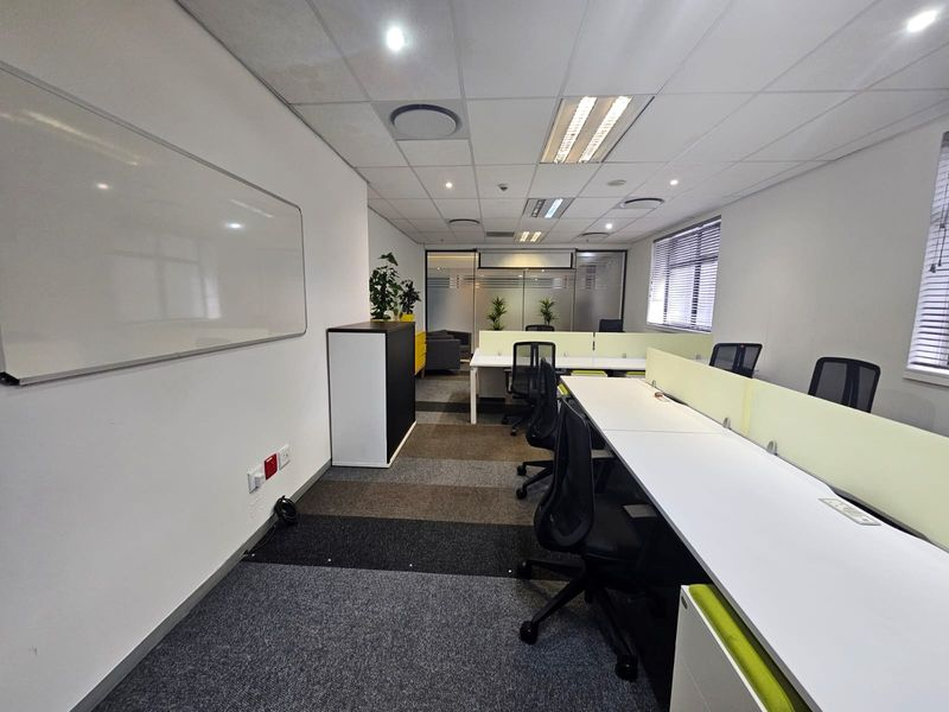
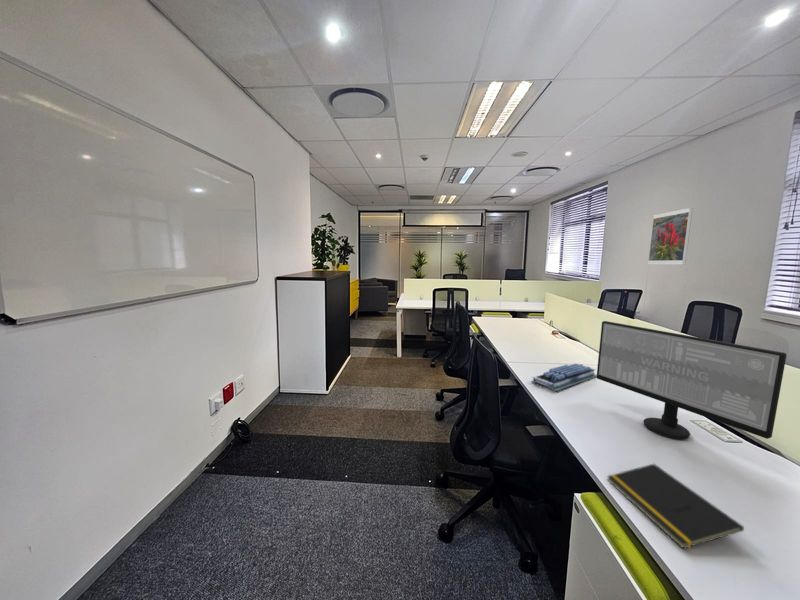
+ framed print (668, 238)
+ computer monitor (671, 382)
+ notepad (666, 500)
+ computer keyboard (565, 374)
